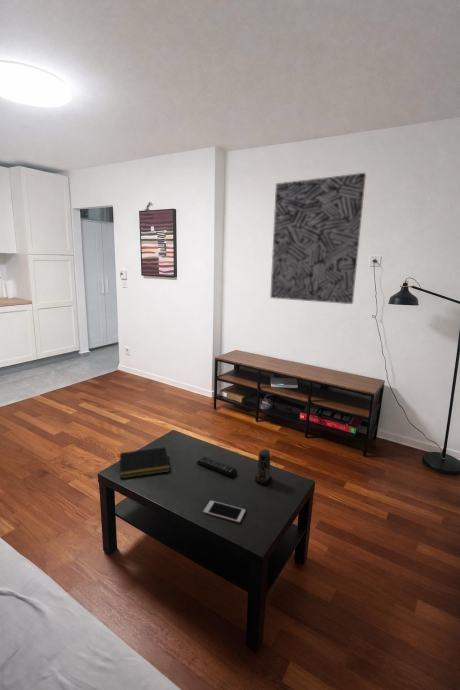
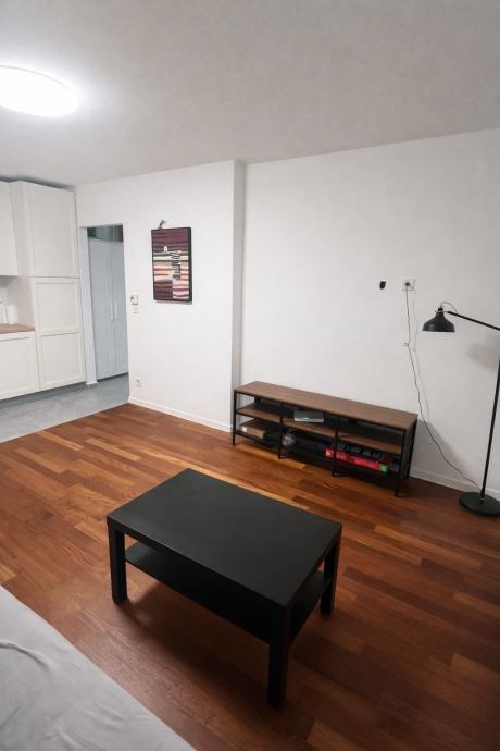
- remote control (216, 466)
- cell phone (224, 511)
- wall art (313, 242)
- notepad (144, 461)
- candle (264, 466)
